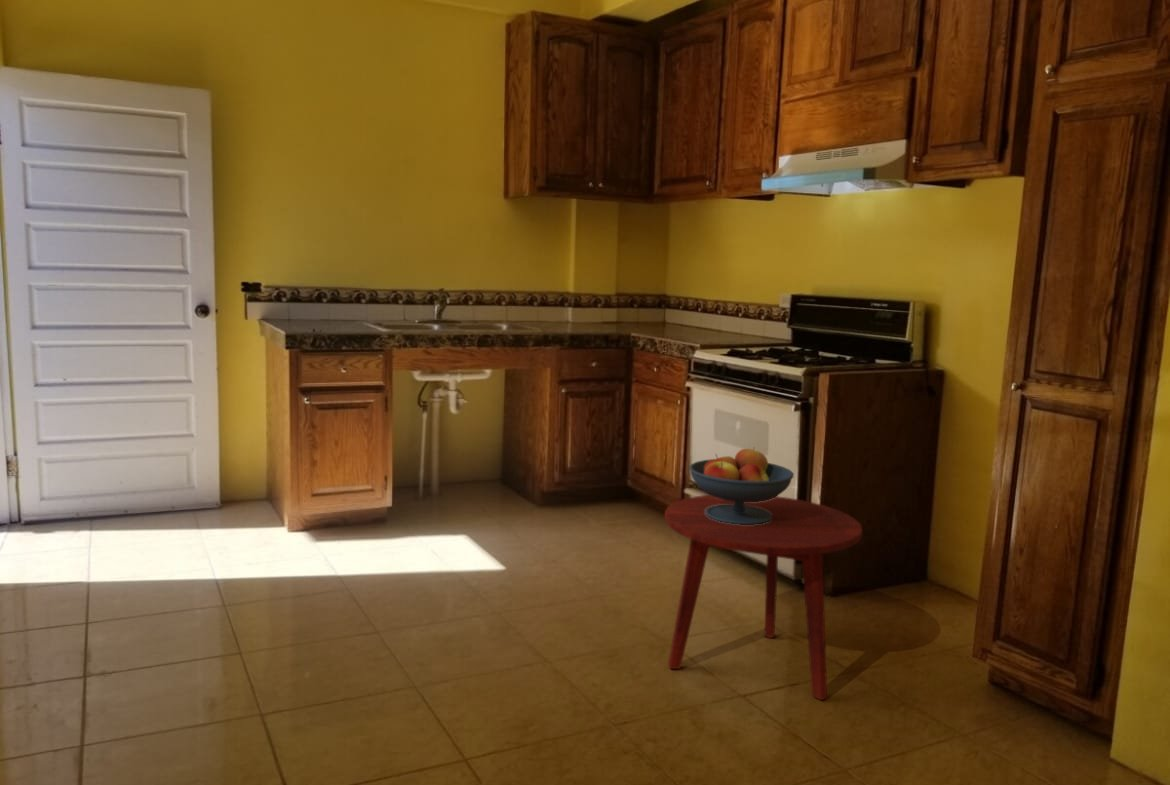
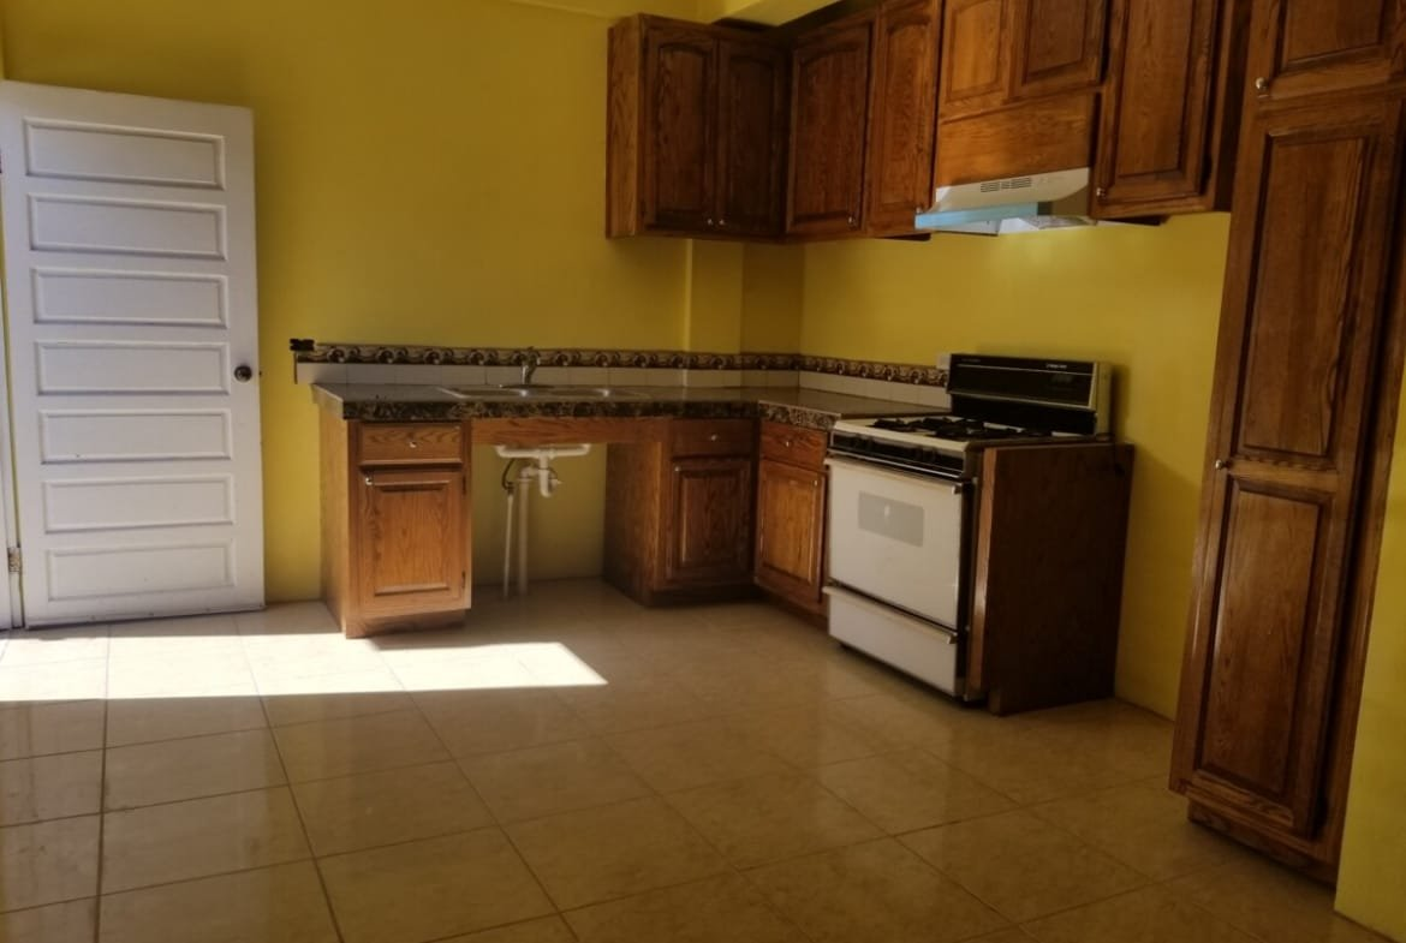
- side table (766, 591)
- fruit bowl (740, 484)
